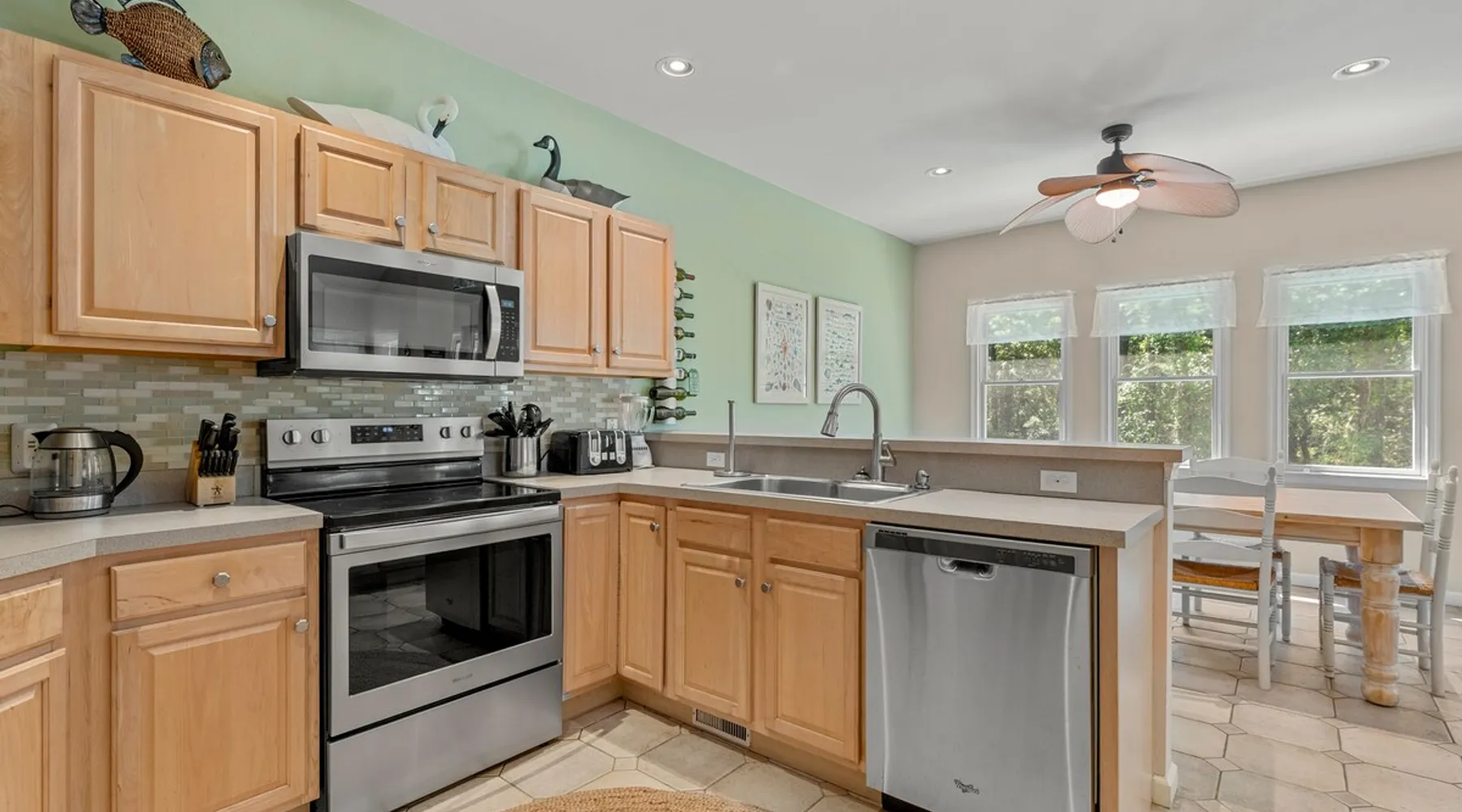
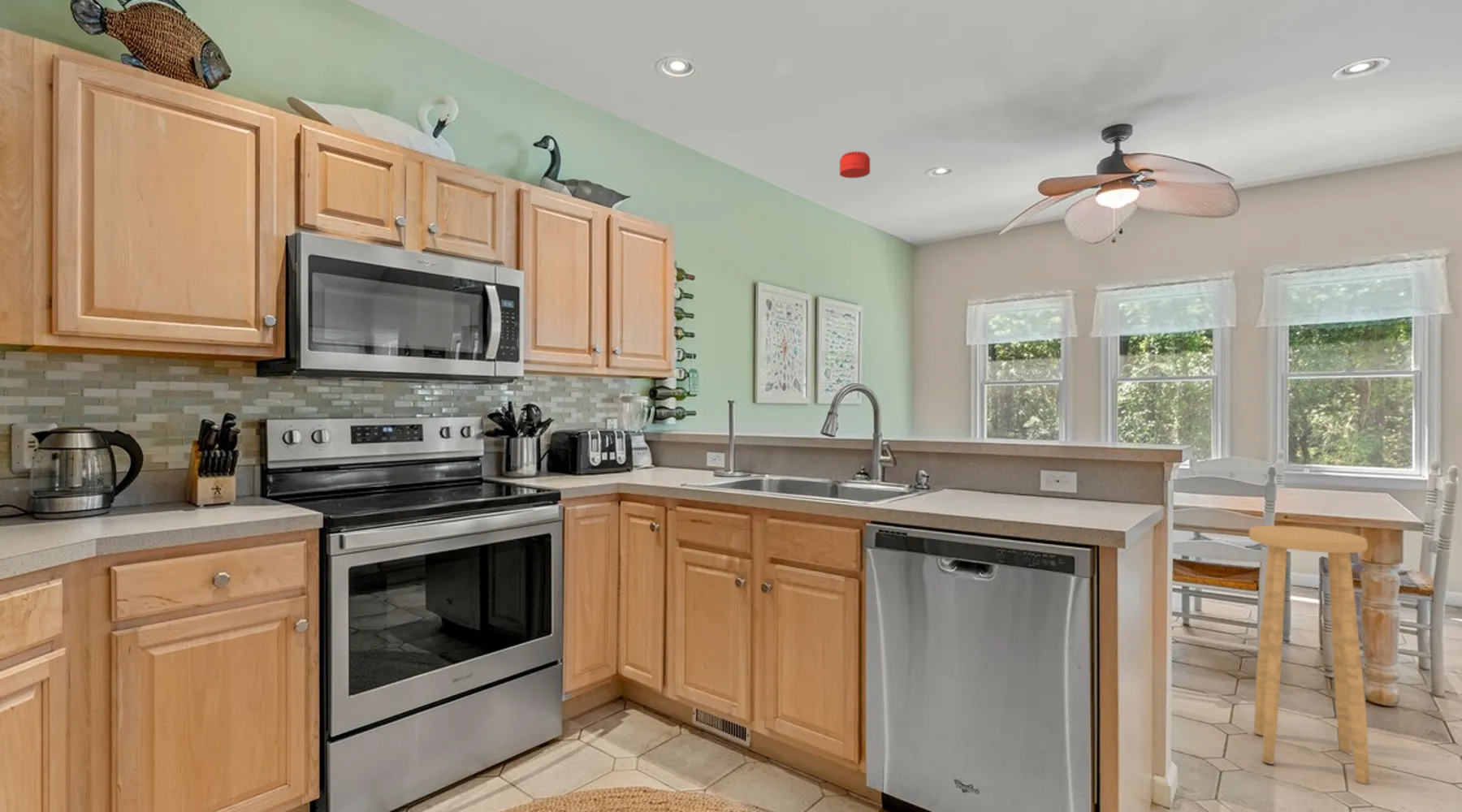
+ stool (1282, 644)
+ smoke detector (854, 164)
